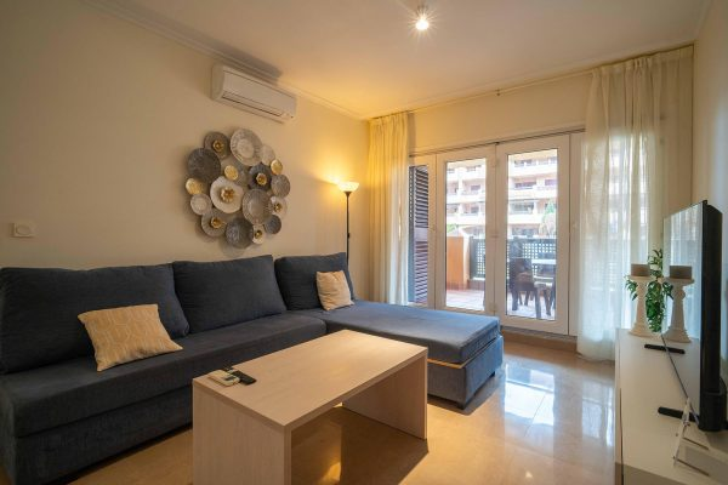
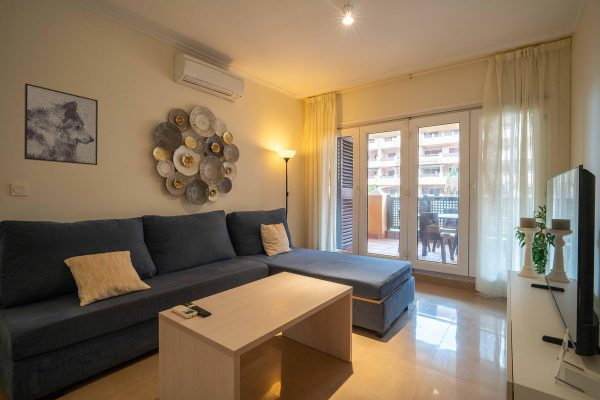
+ wall art (63, 127)
